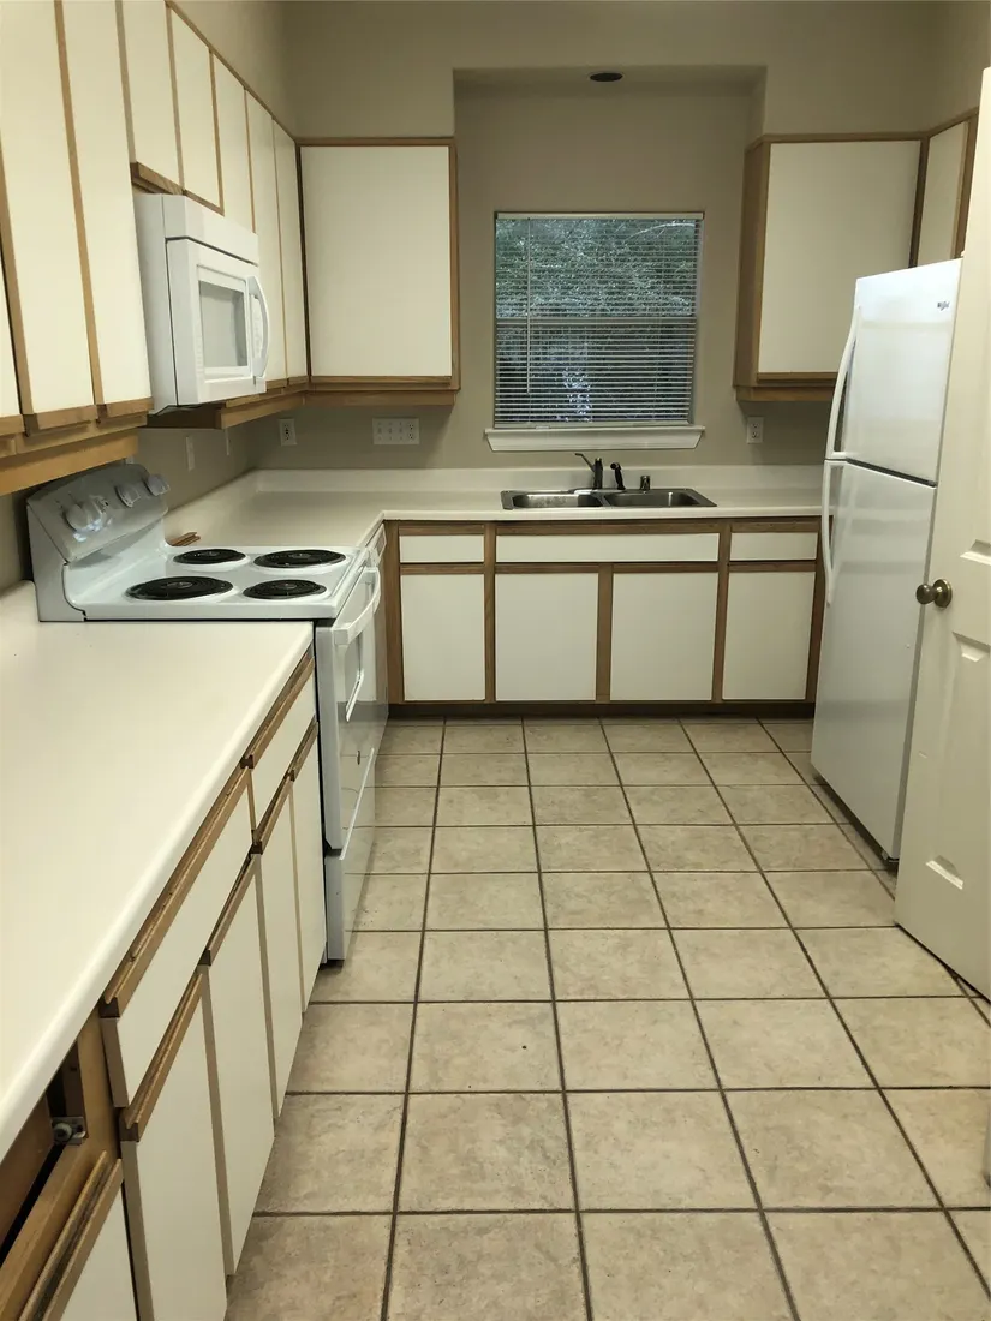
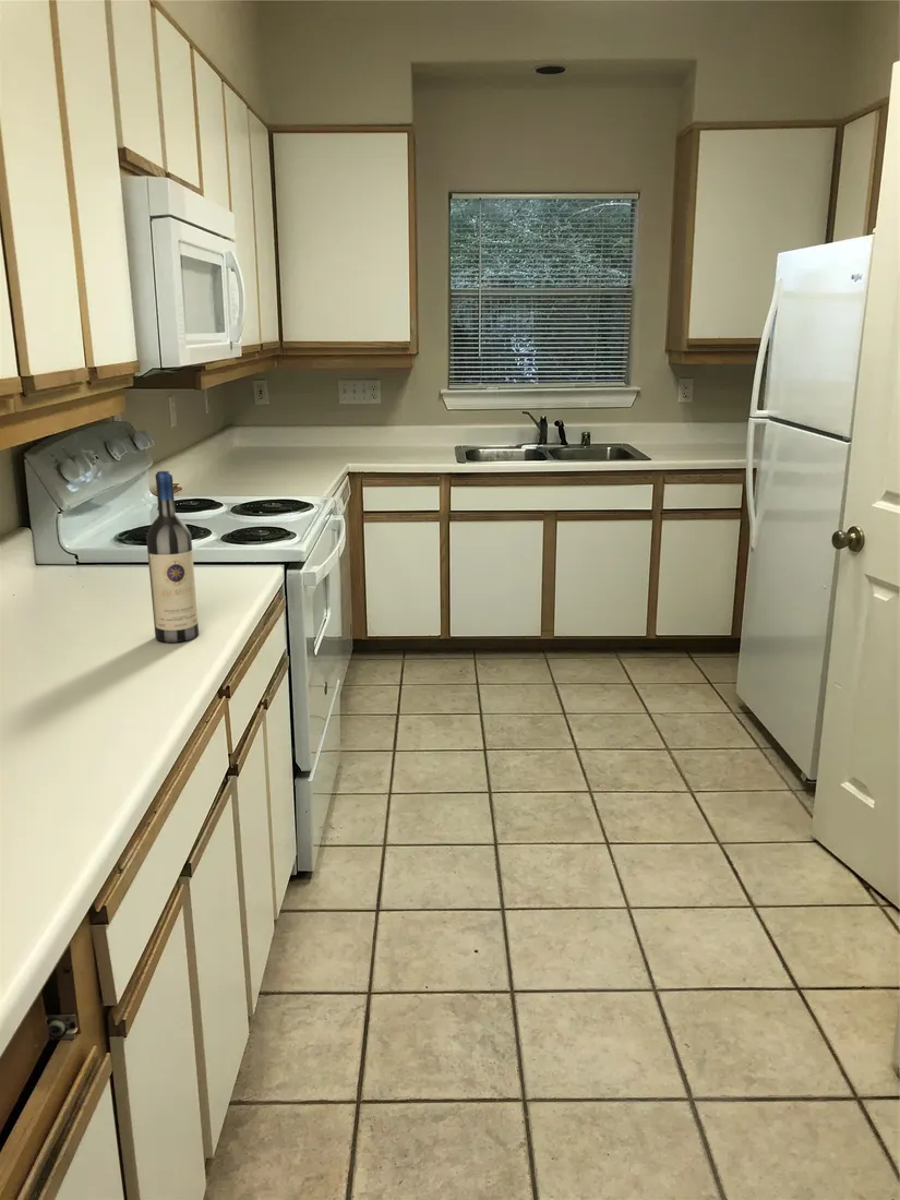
+ wine bottle (170, 555)
